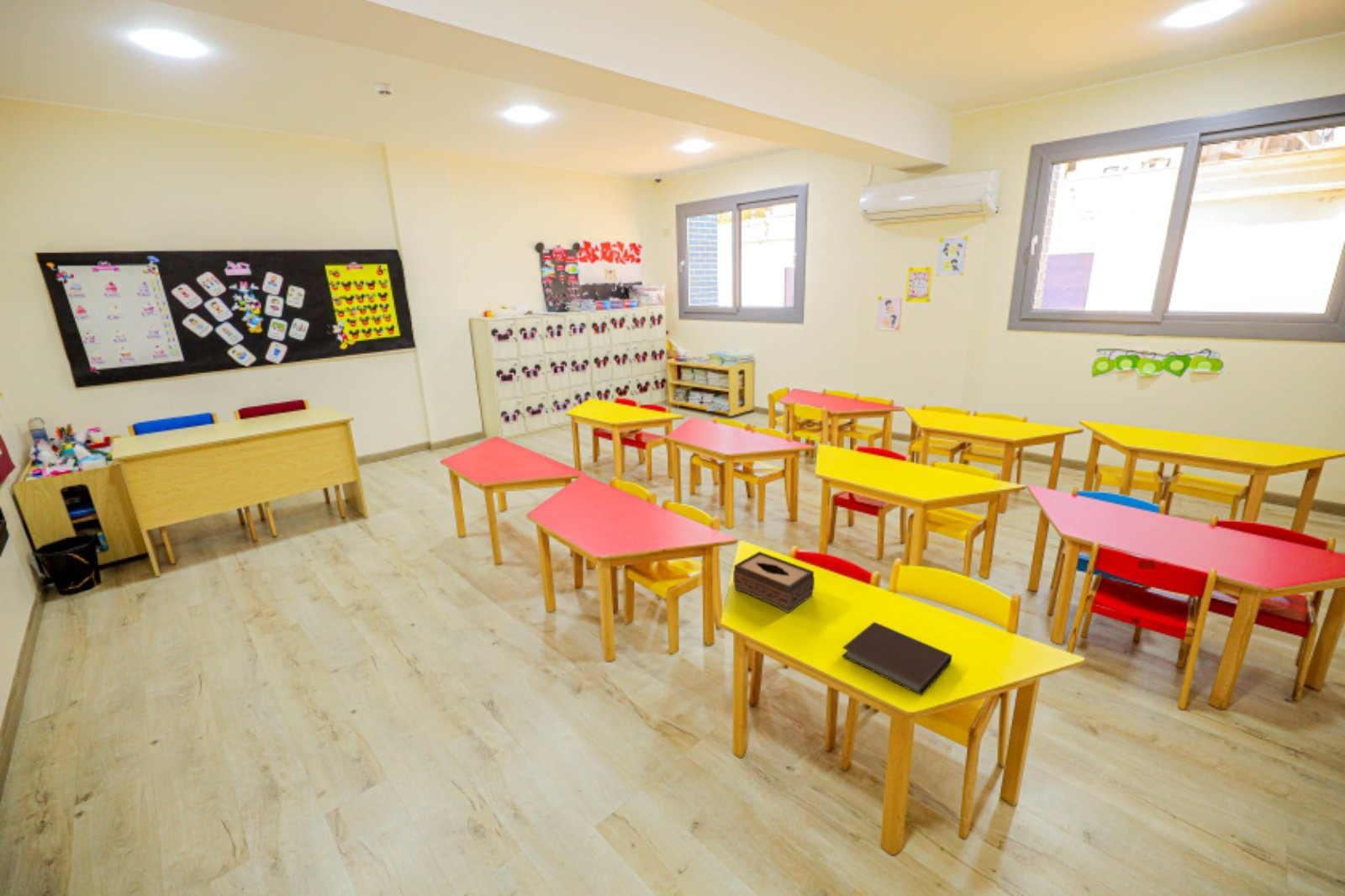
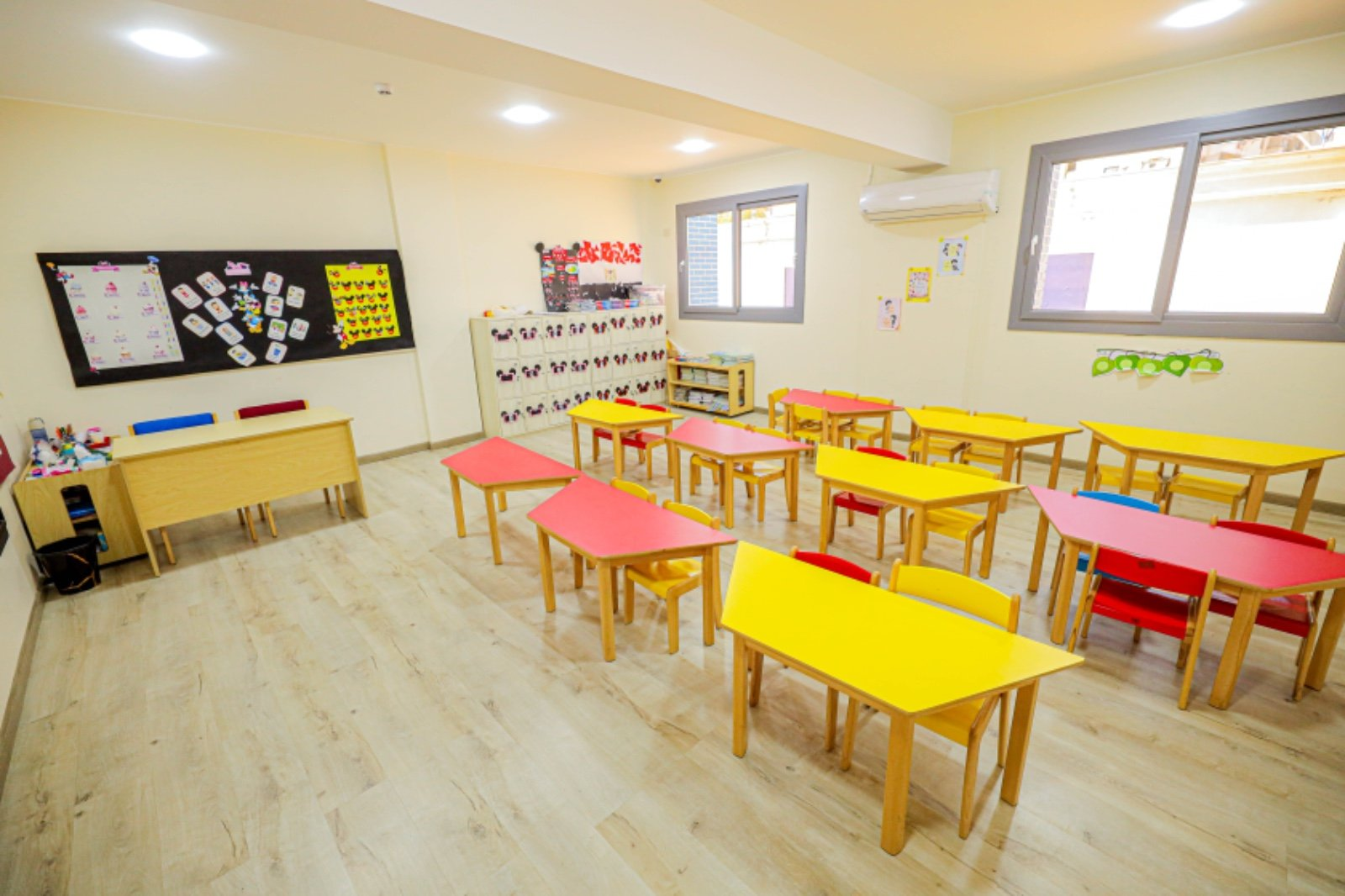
- tissue box (773, 580)
- notebook (896, 655)
